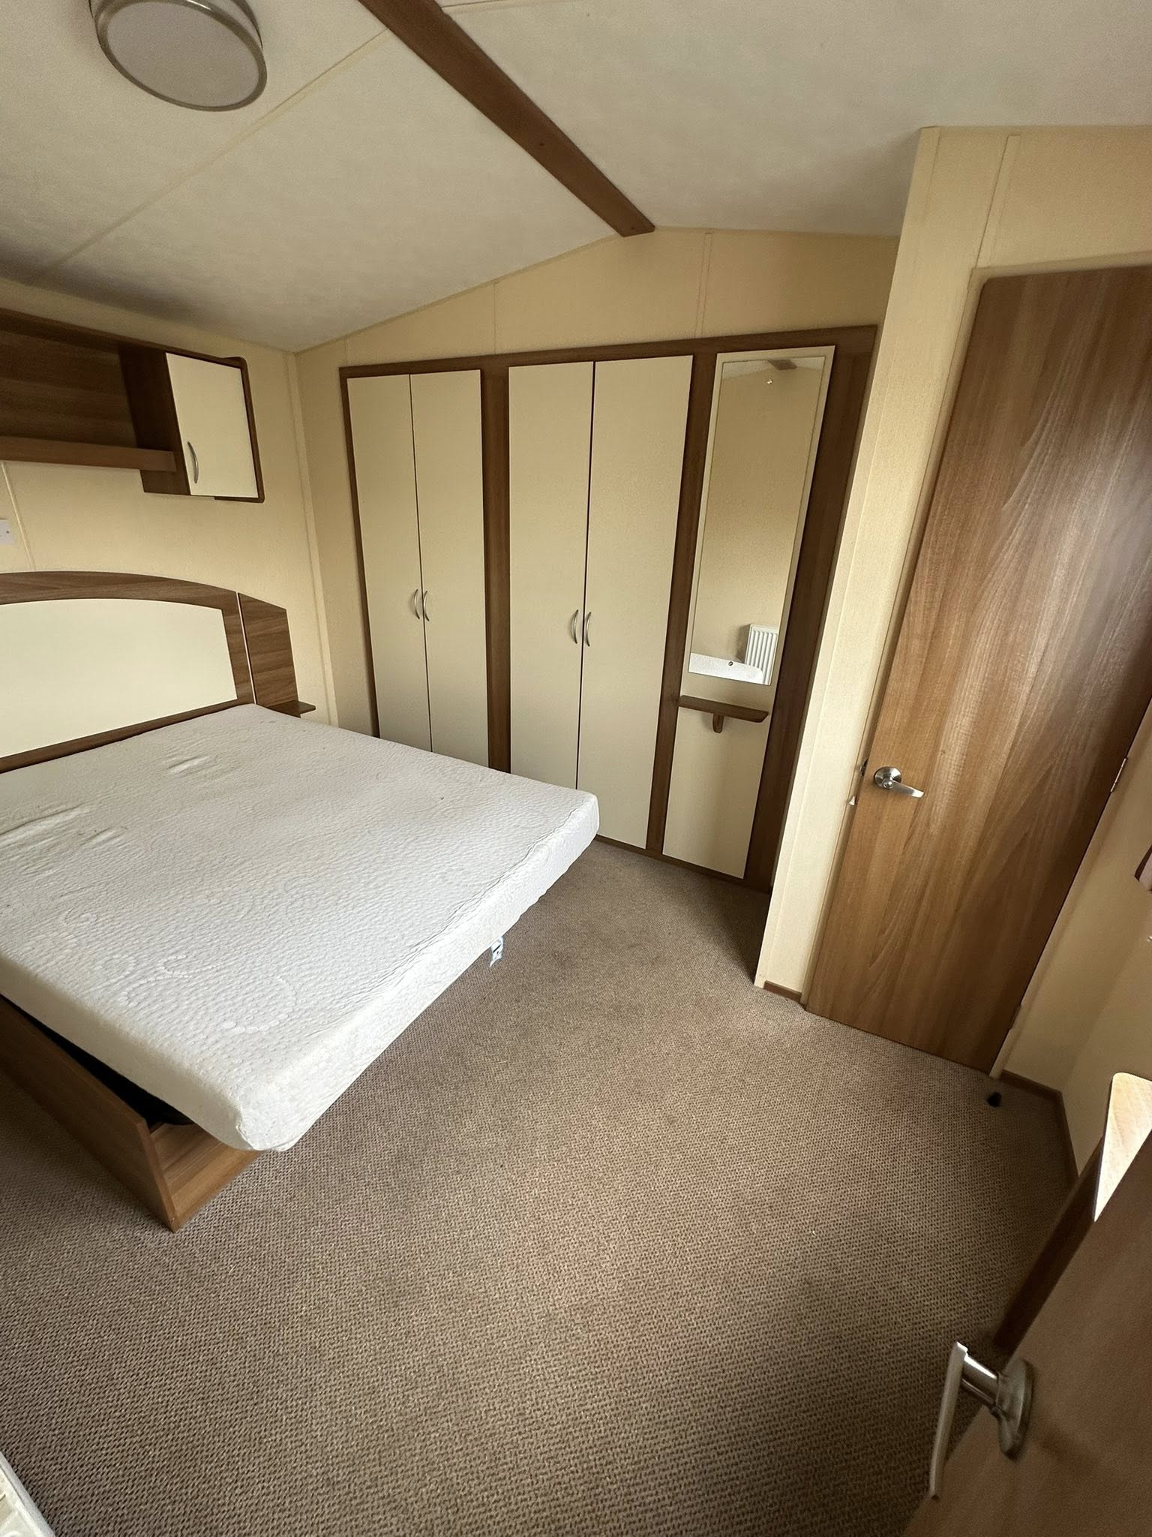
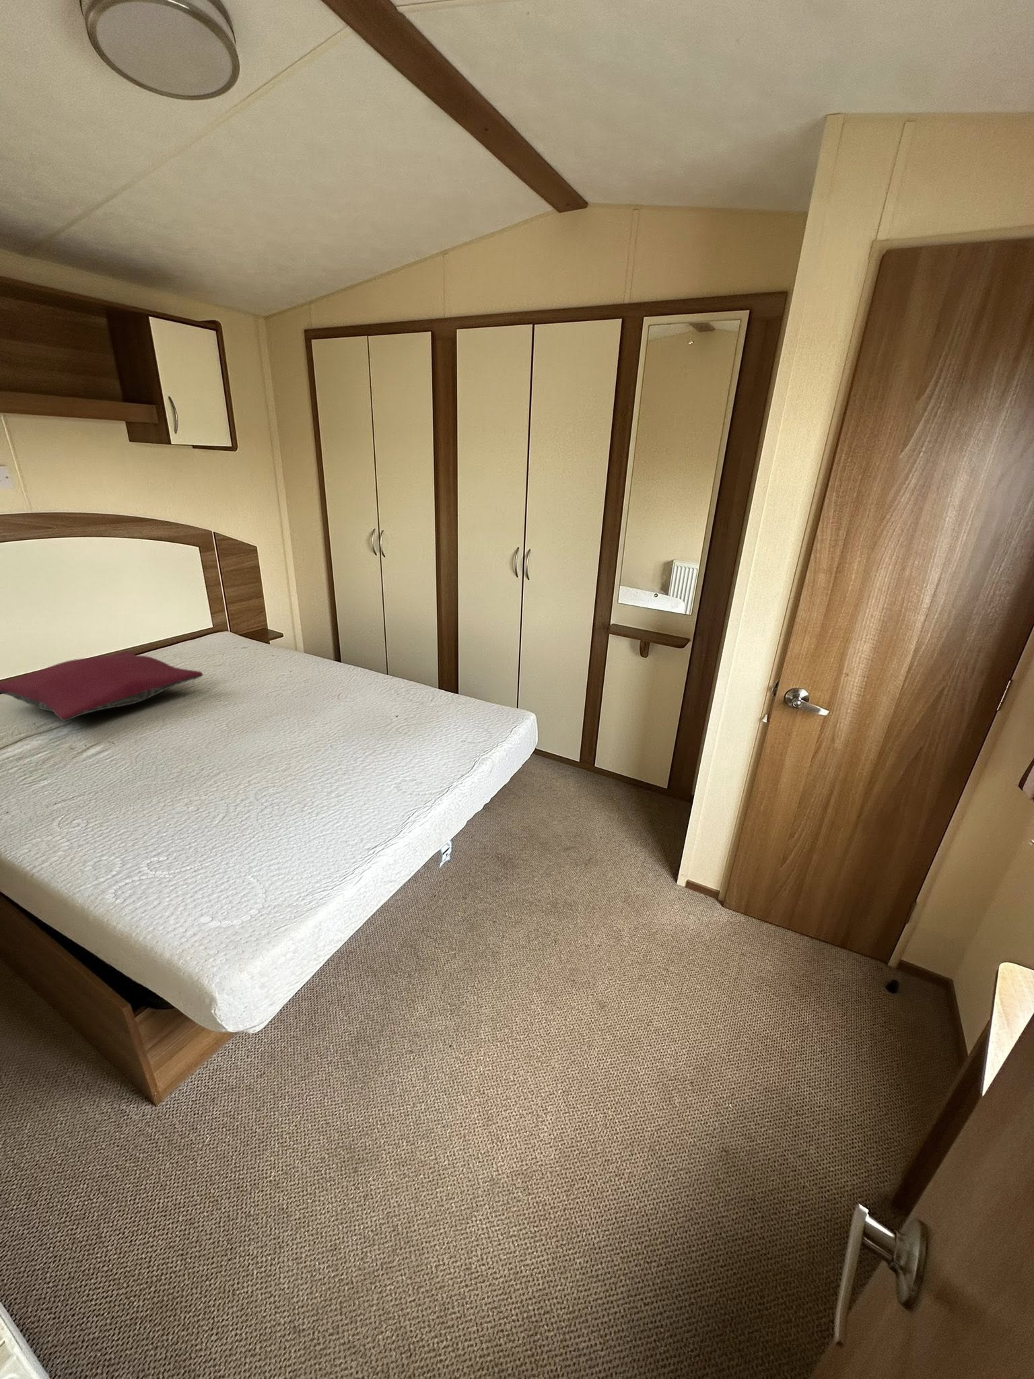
+ pillow (100, 681)
